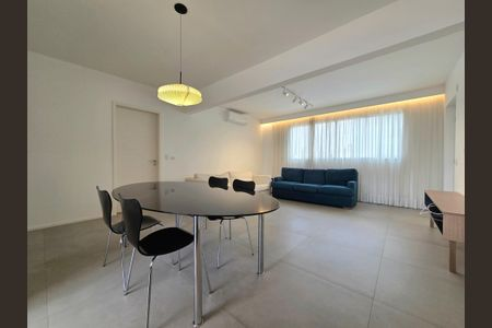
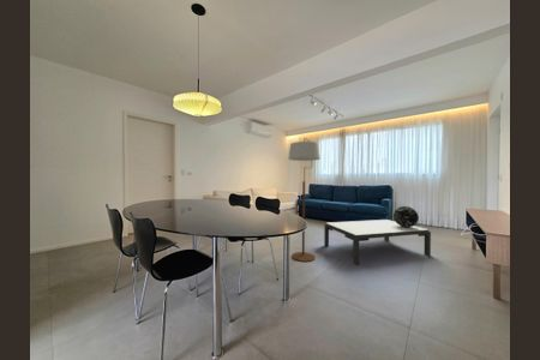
+ decorative globe (406, 216)
+ floor lamp (304, 197)
+ coffee table (373, 236)
